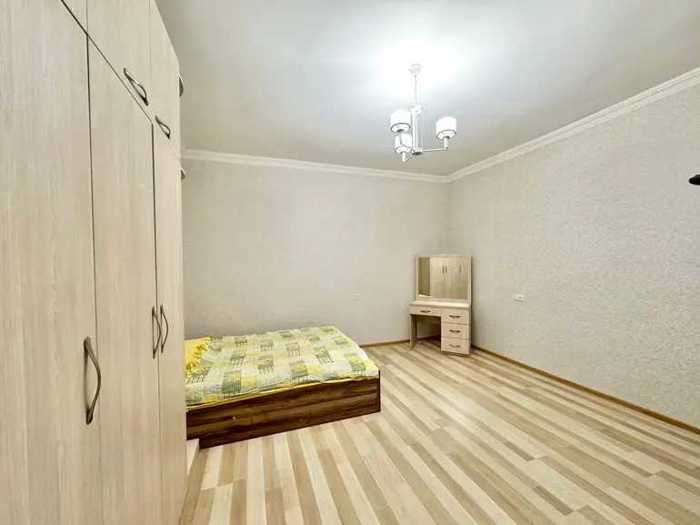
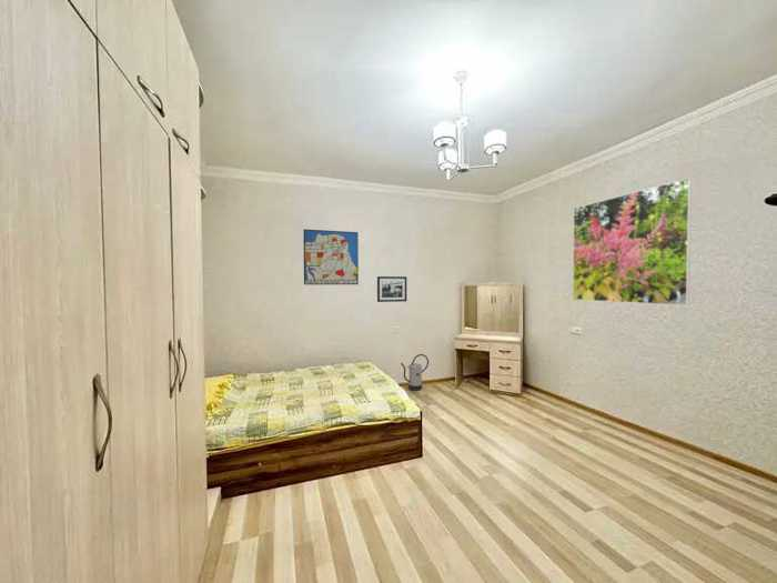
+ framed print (622, 249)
+ picture frame (392, 289)
+ watering can (414, 371)
+ wall art (331, 258)
